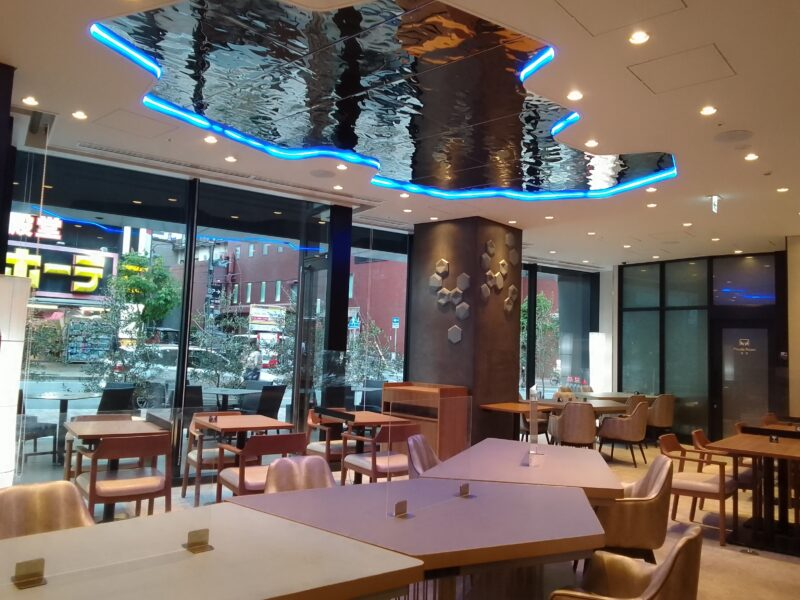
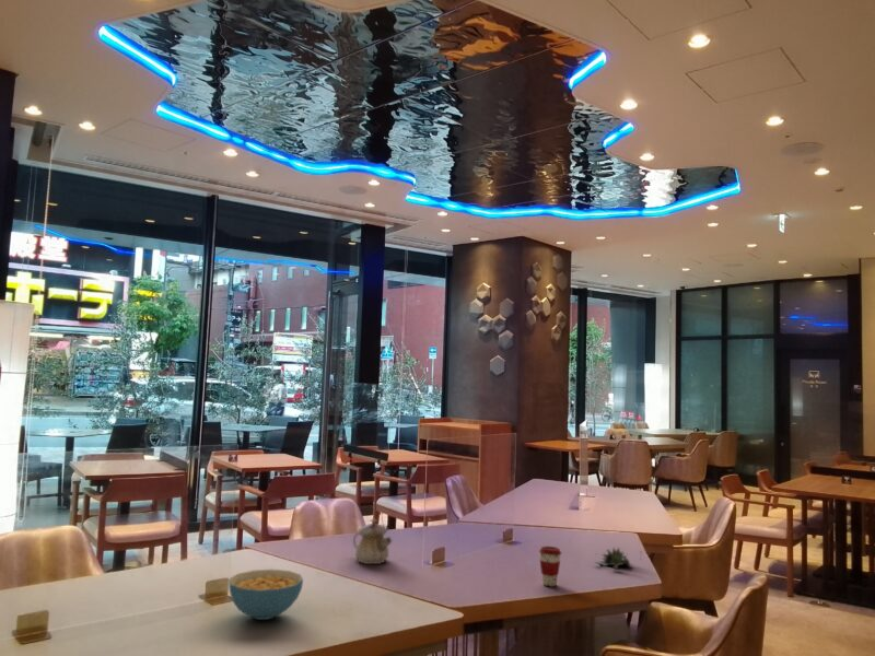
+ succulent plant (614, 555)
+ coffee cup (549, 565)
+ cereal bowl (265, 597)
+ teapot (371, 539)
